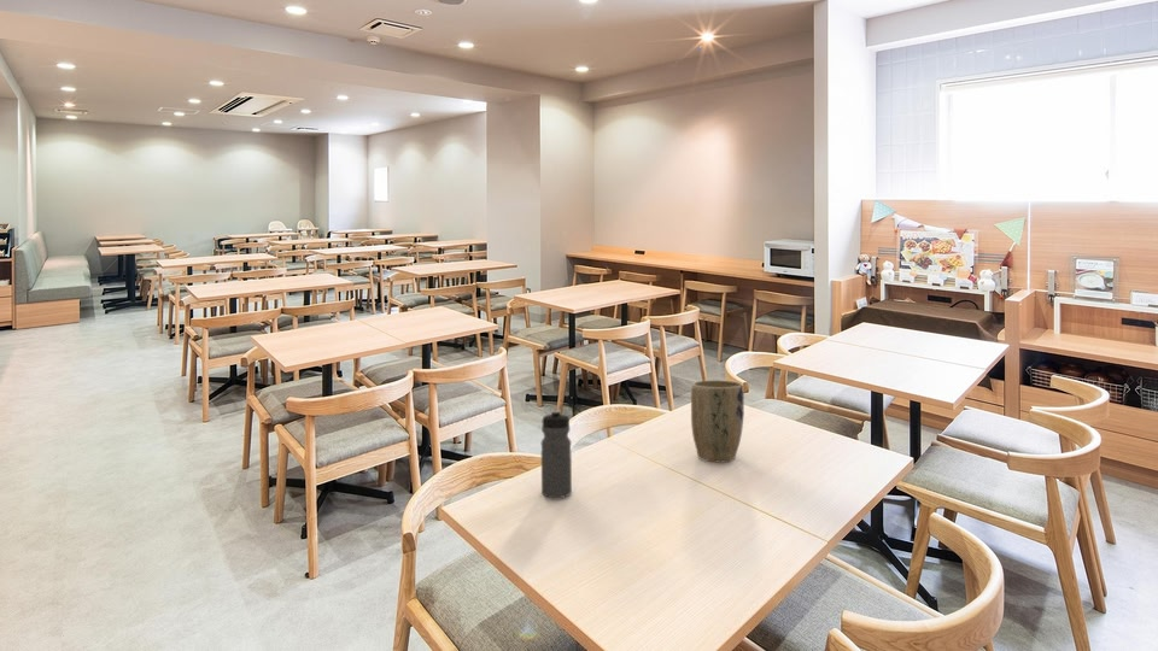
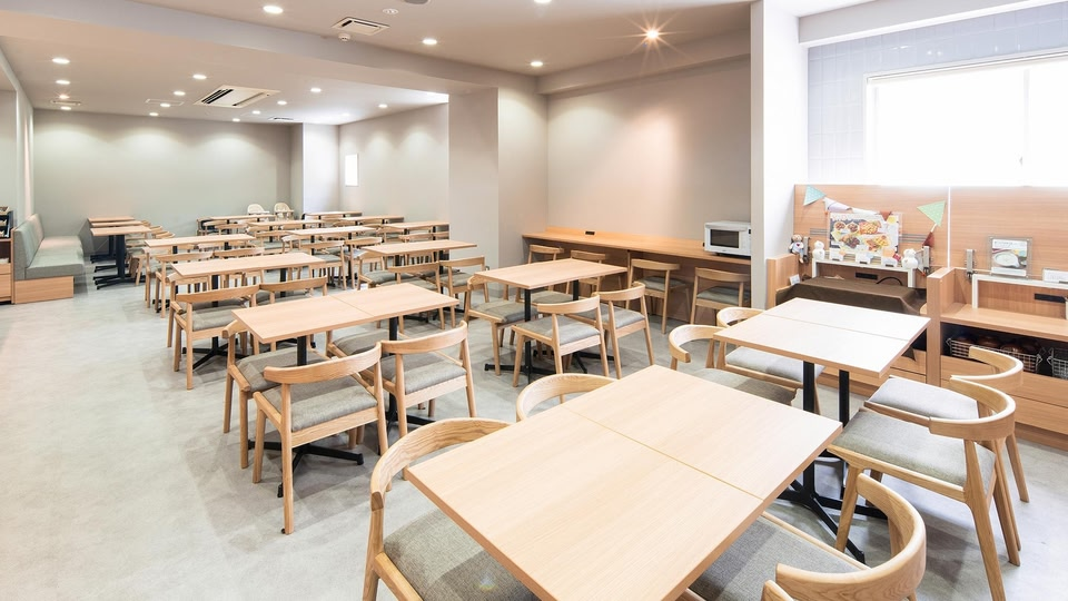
- water bottle (556, 451)
- plant pot (717, 421)
